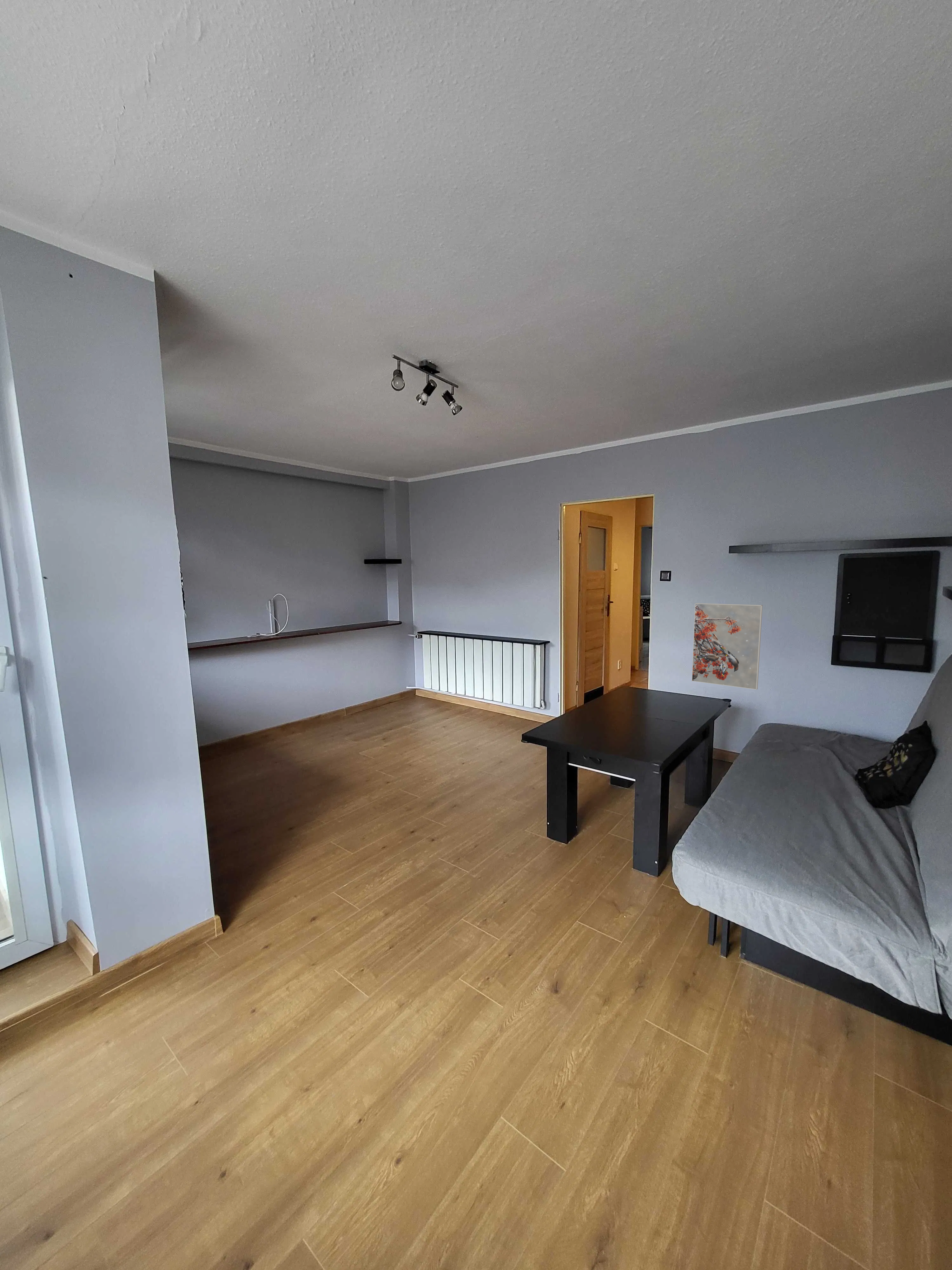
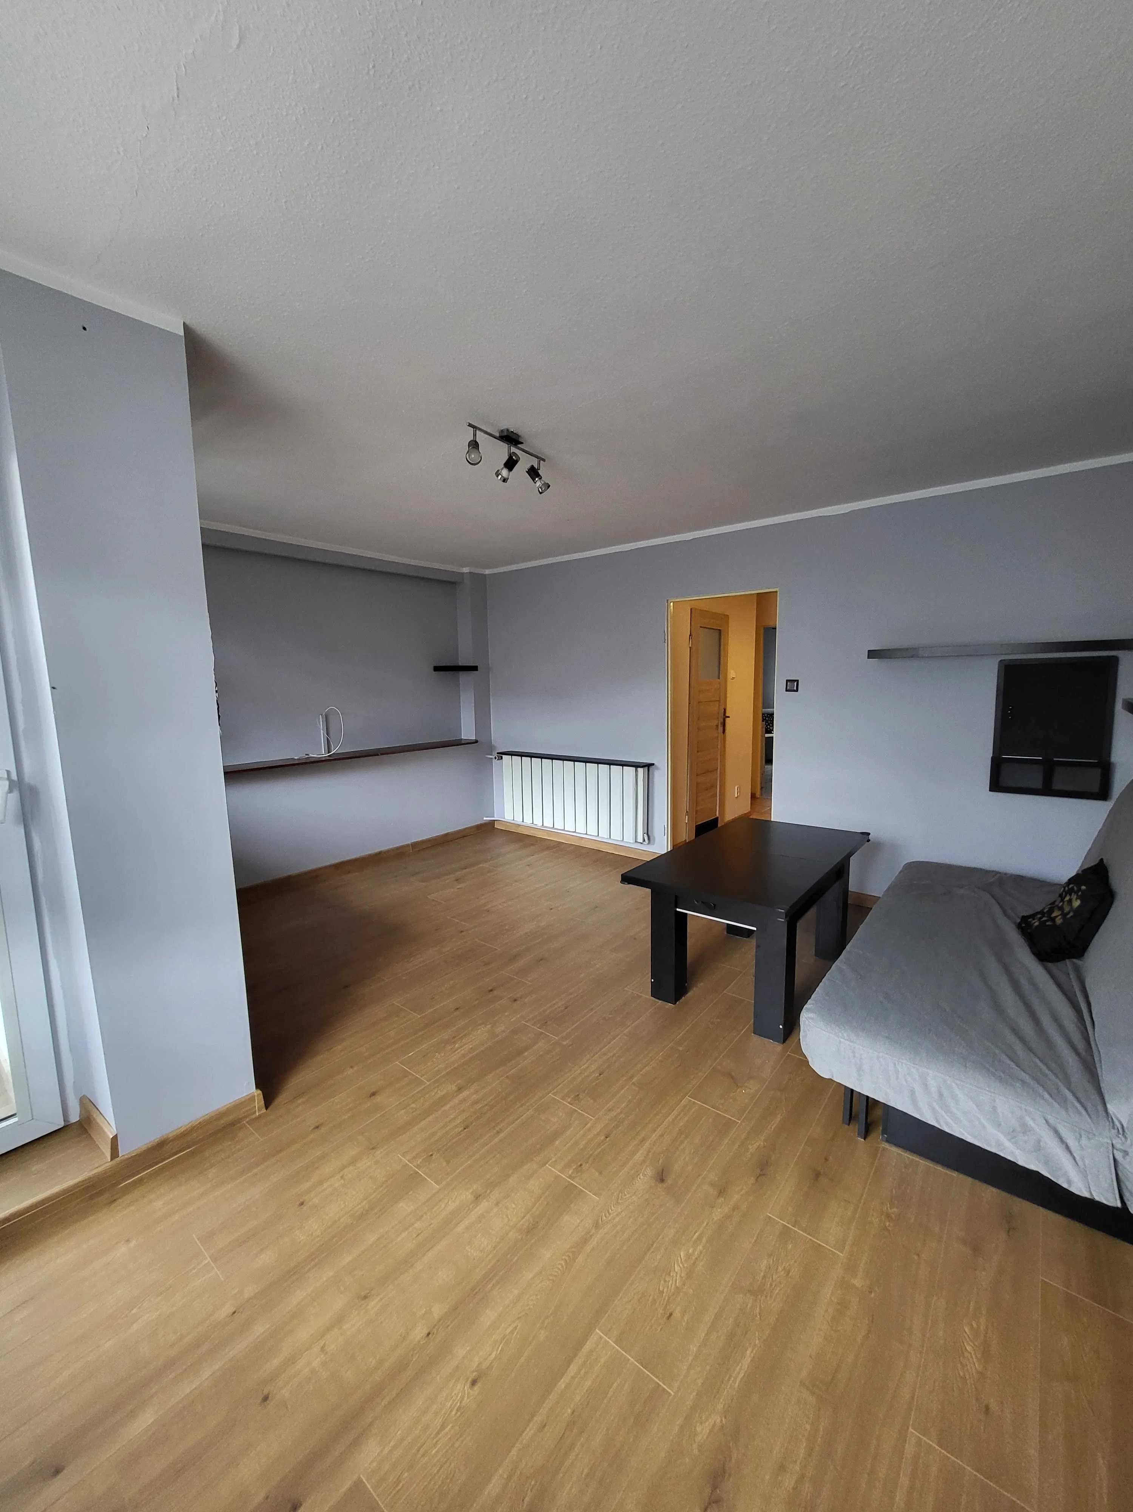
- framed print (725, 645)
